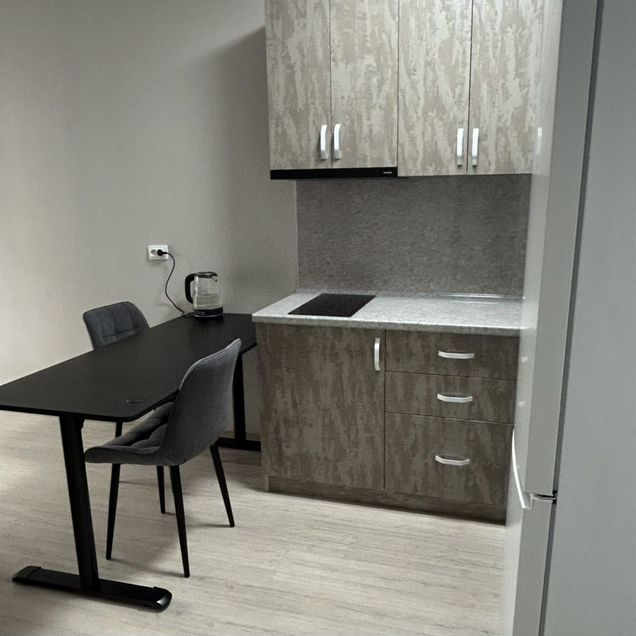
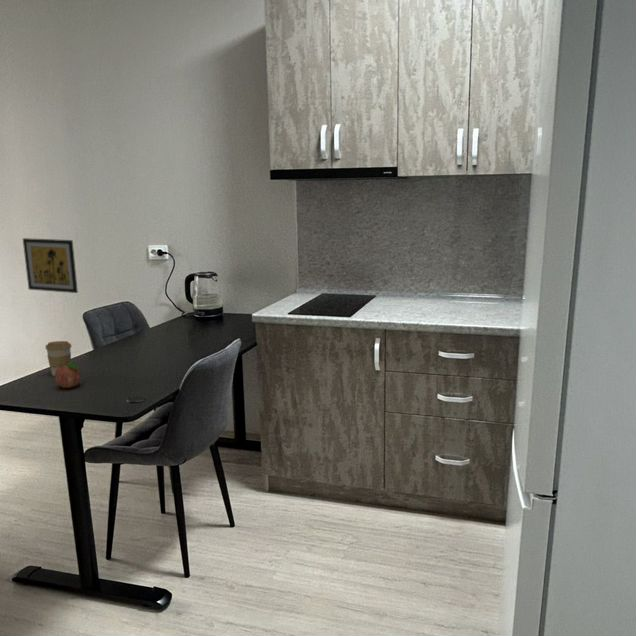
+ coffee cup (59, 357)
+ fruit (68, 373)
+ wall art (50, 265)
